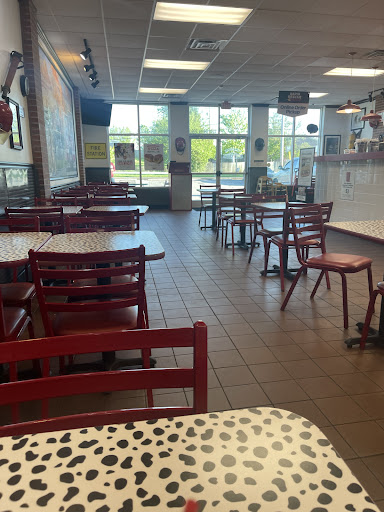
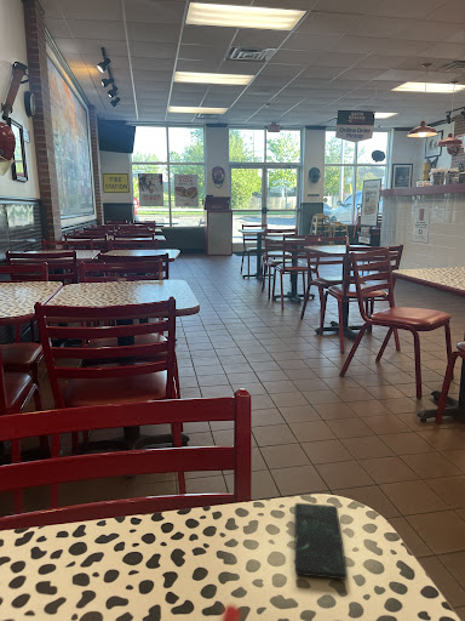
+ smartphone (317, 536)
